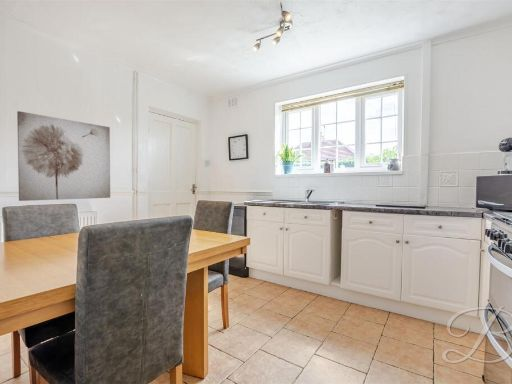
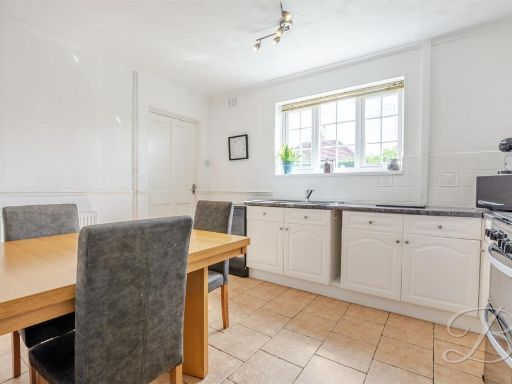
- wall art (69, 159)
